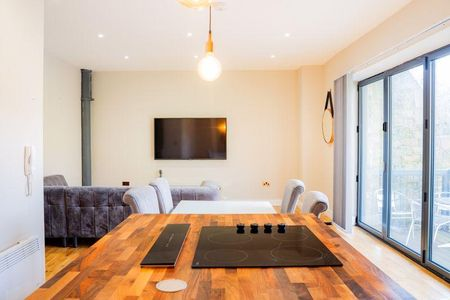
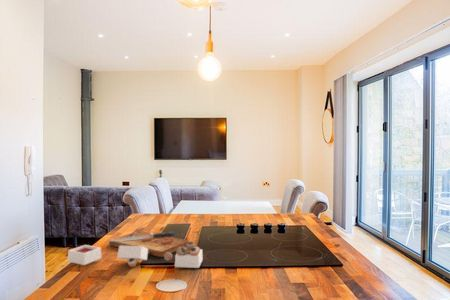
+ cutting board (148, 240)
